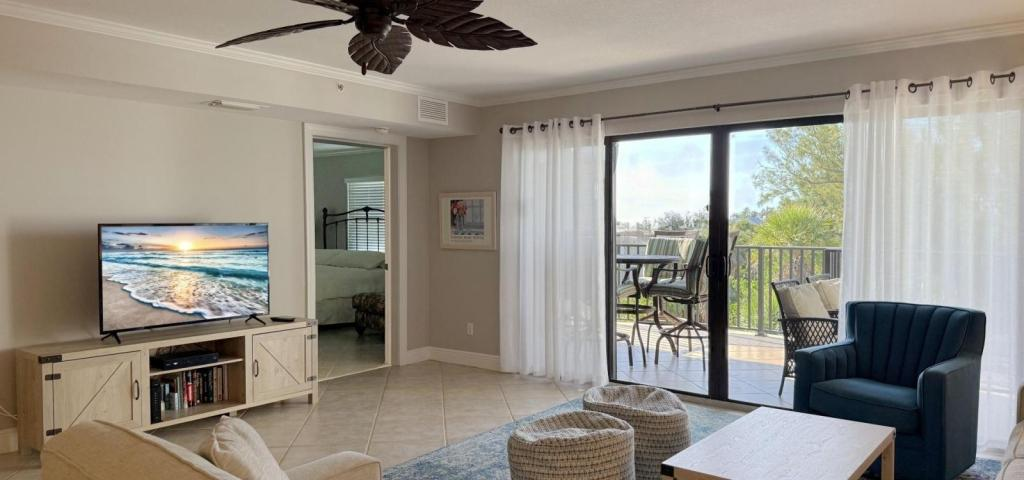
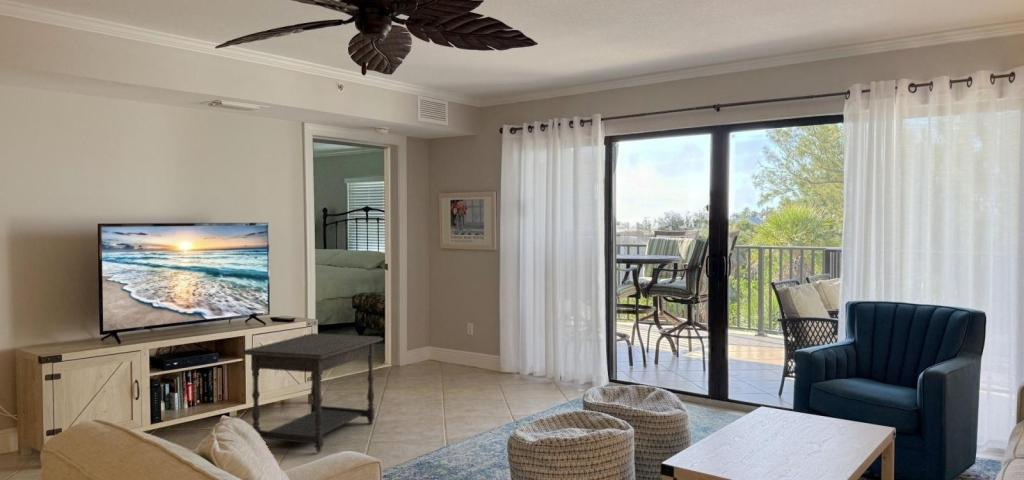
+ side table (316, 388)
